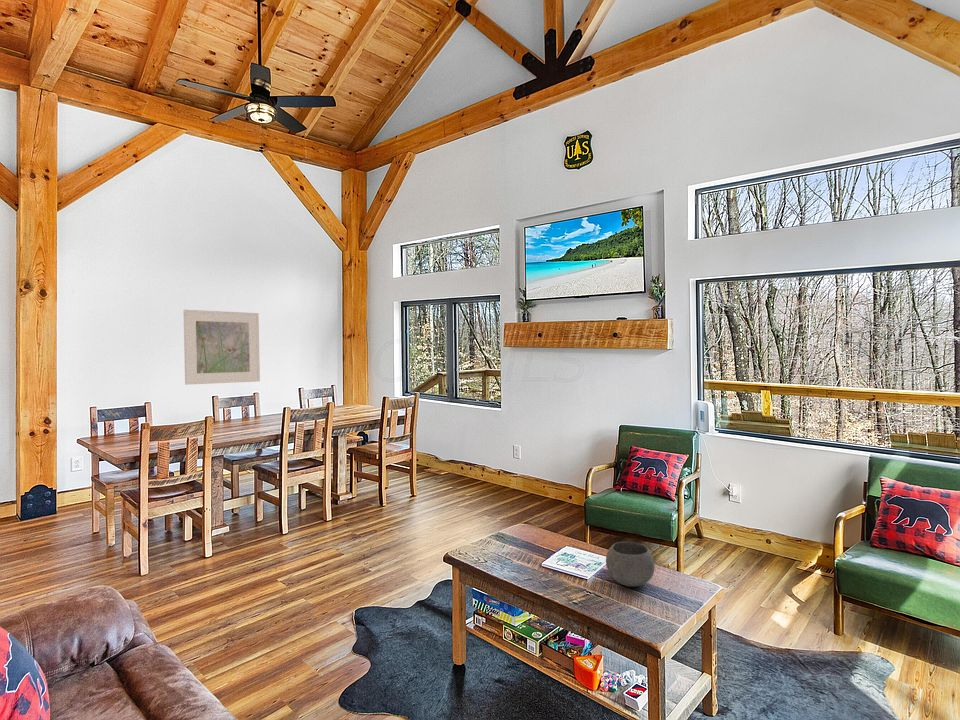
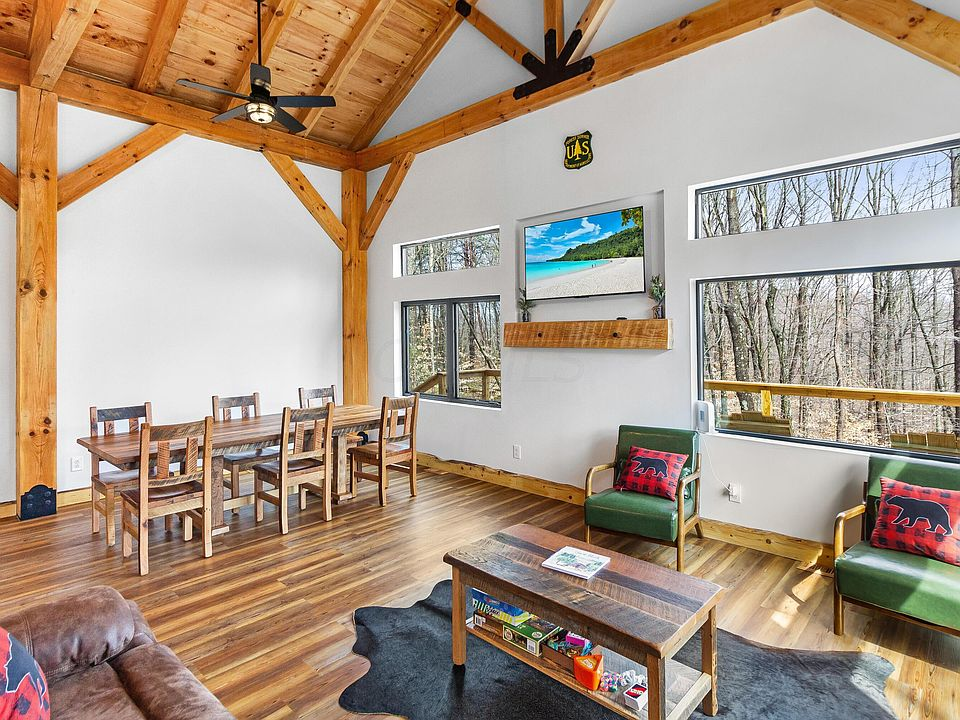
- bowl (630, 565)
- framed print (223, 347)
